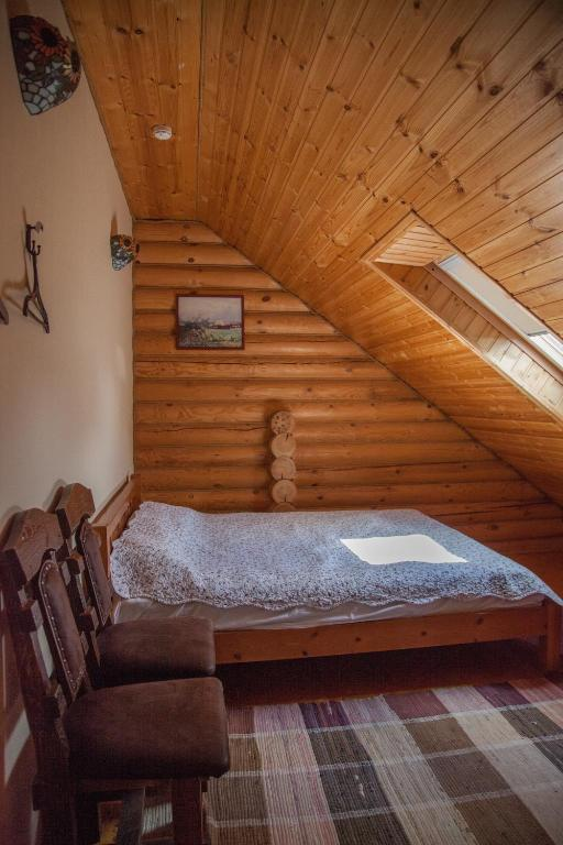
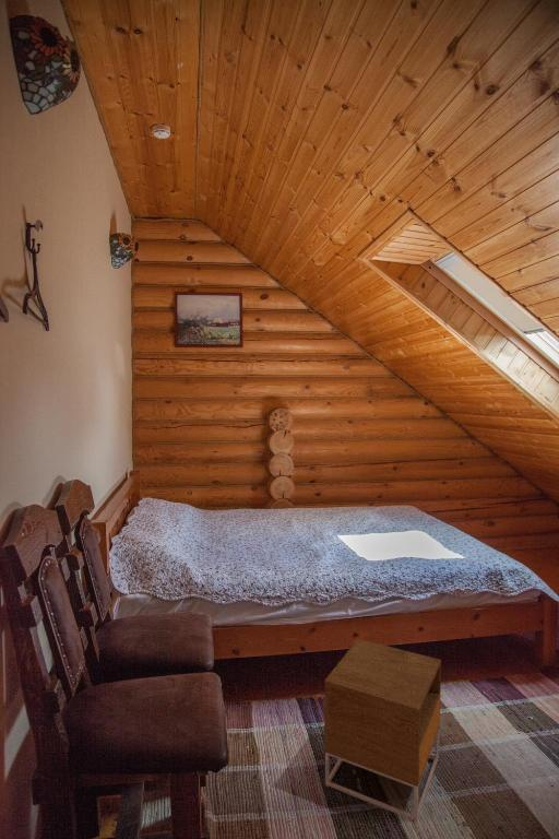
+ nightstand (383, 721)
